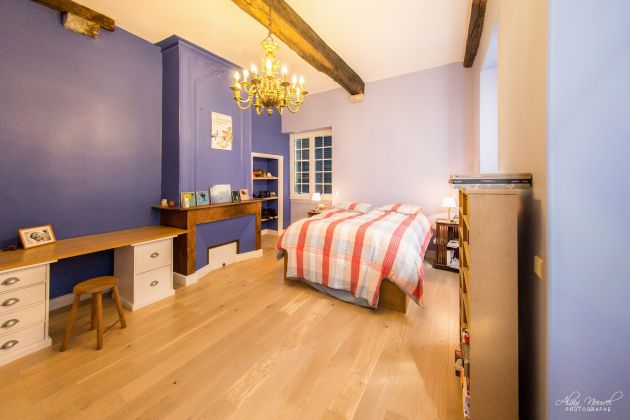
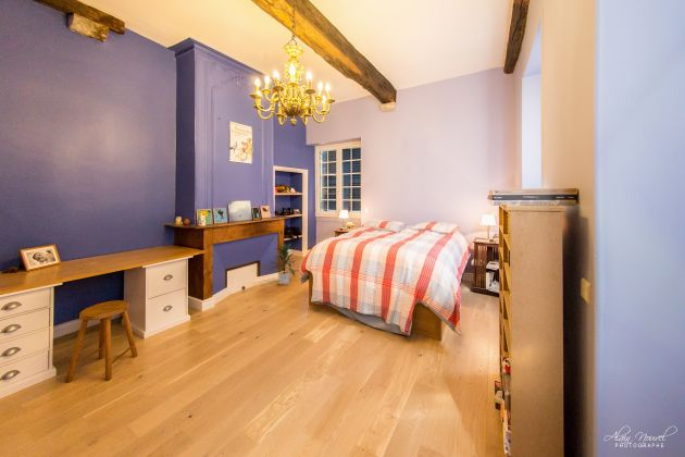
+ indoor plant (284, 263)
